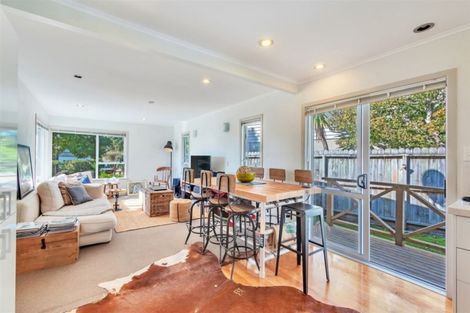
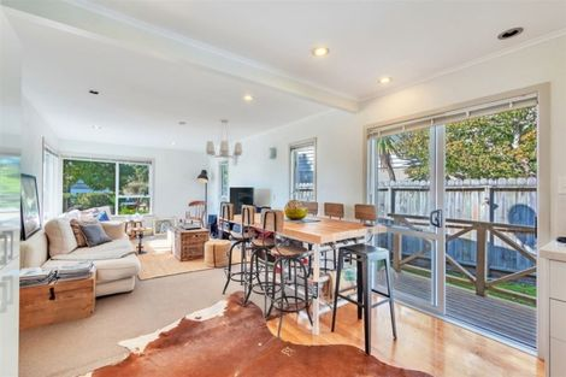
+ chandelier (224, 141)
